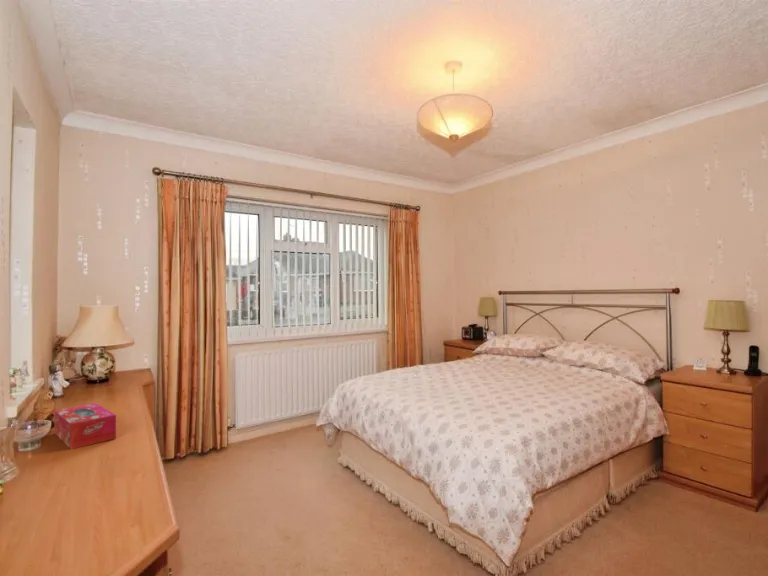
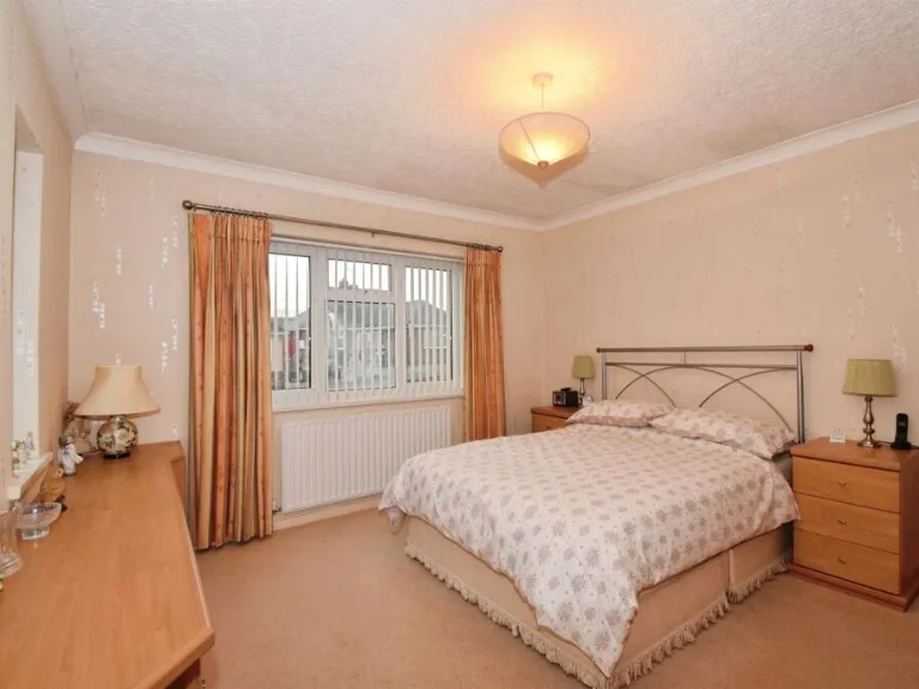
- tissue box (84, 424)
